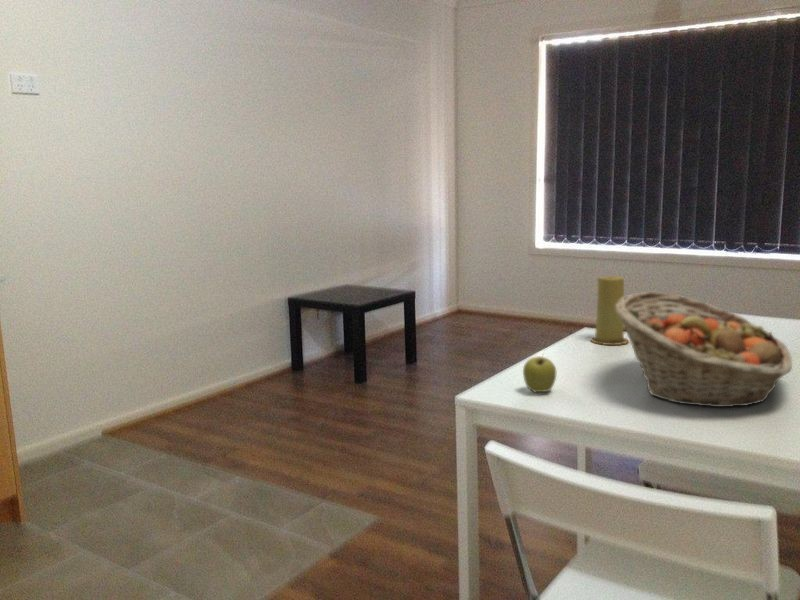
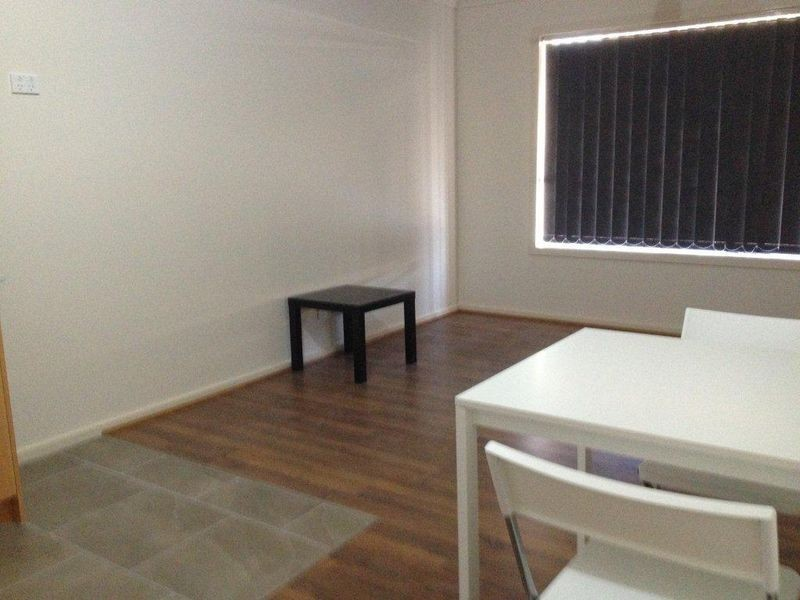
- apple (539, 371)
- candle (610, 309)
- fruit basket (701, 344)
